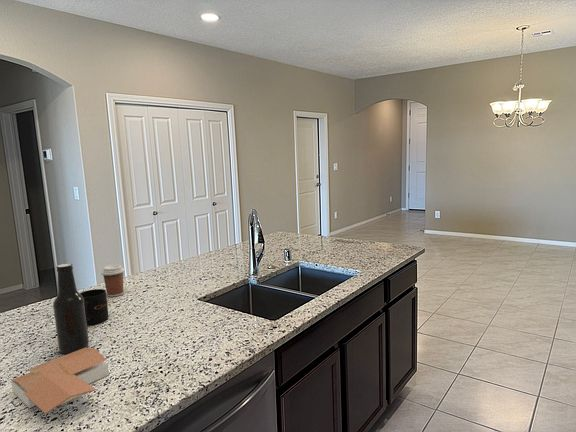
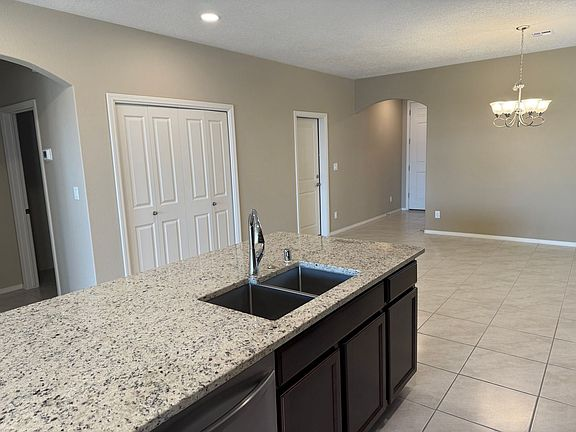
- mug (90, 308)
- coffee cup (114, 280)
- beer bottle (69, 307)
- book (69, 380)
